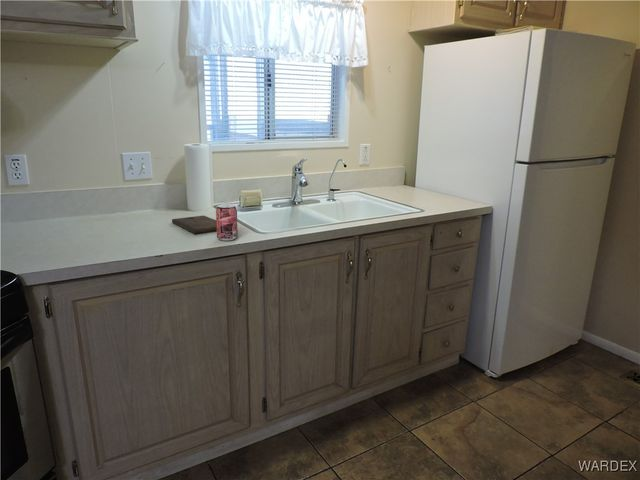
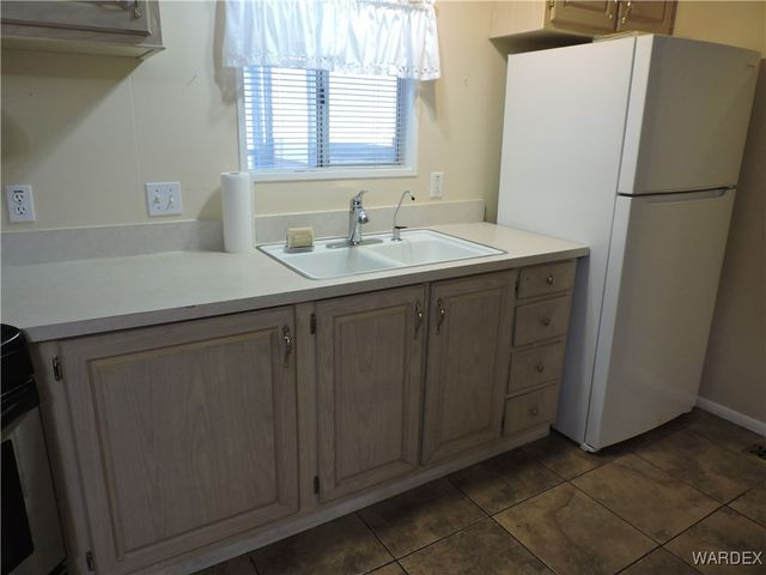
- beverage can (226, 221)
- cutting board (199, 223)
